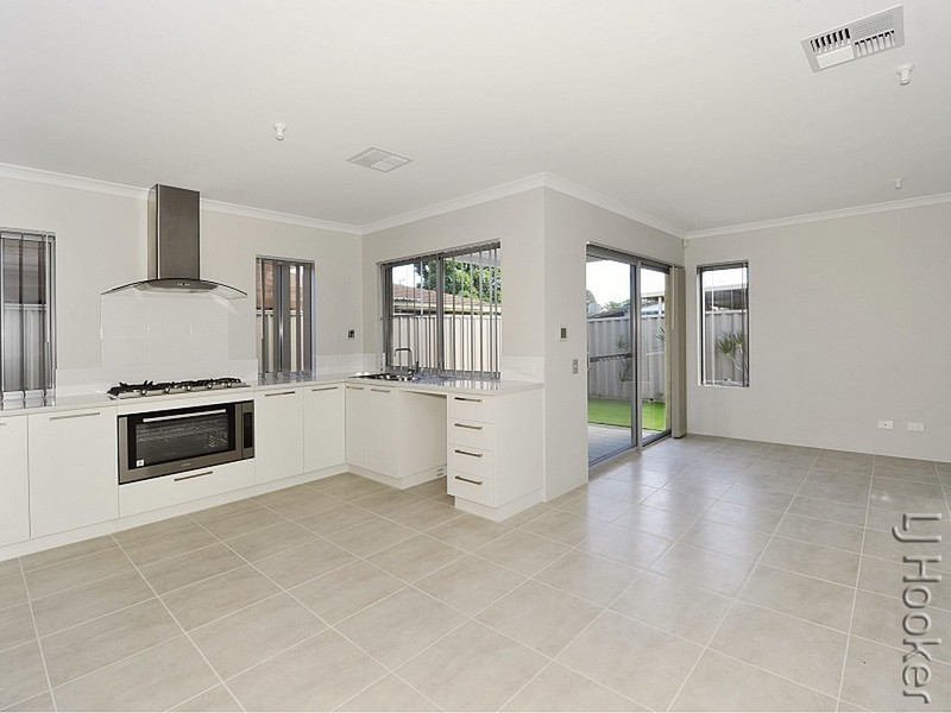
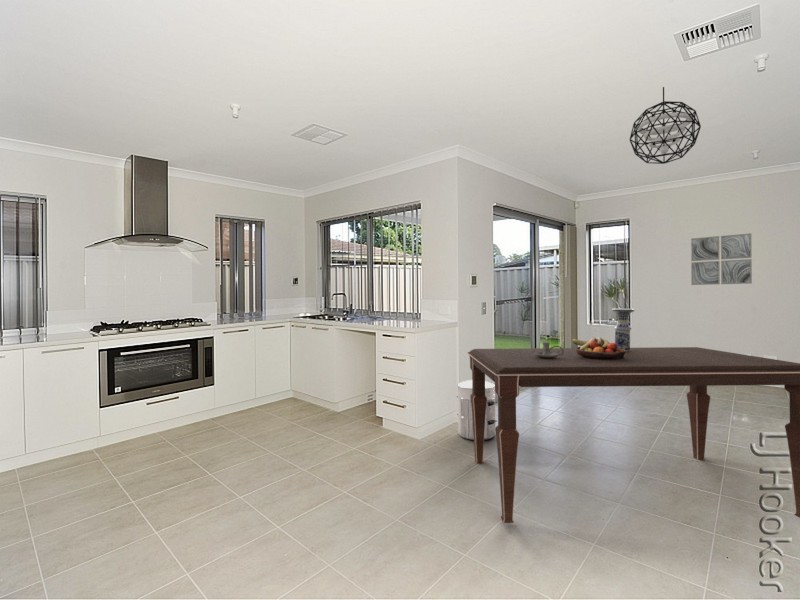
+ pendant light (663, 125)
+ dining table (617, 385)
+ fruit bowl (599, 347)
+ waste bin (471, 407)
+ vase (623, 329)
+ candle holder (548, 349)
+ wall art (719, 259)
